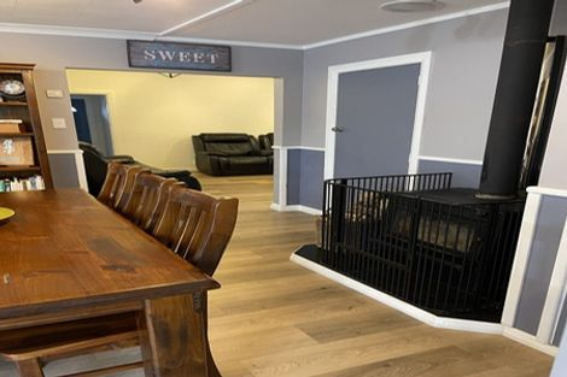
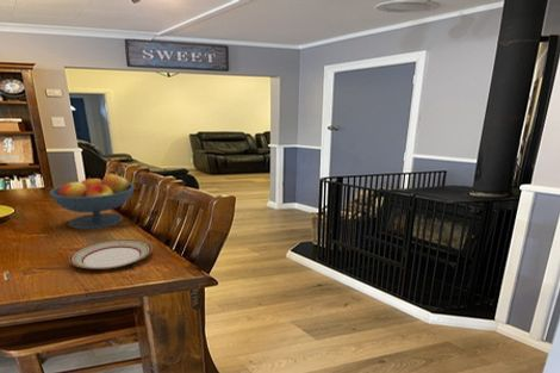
+ fruit bowl (94, 199)
+ plate (112, 255)
